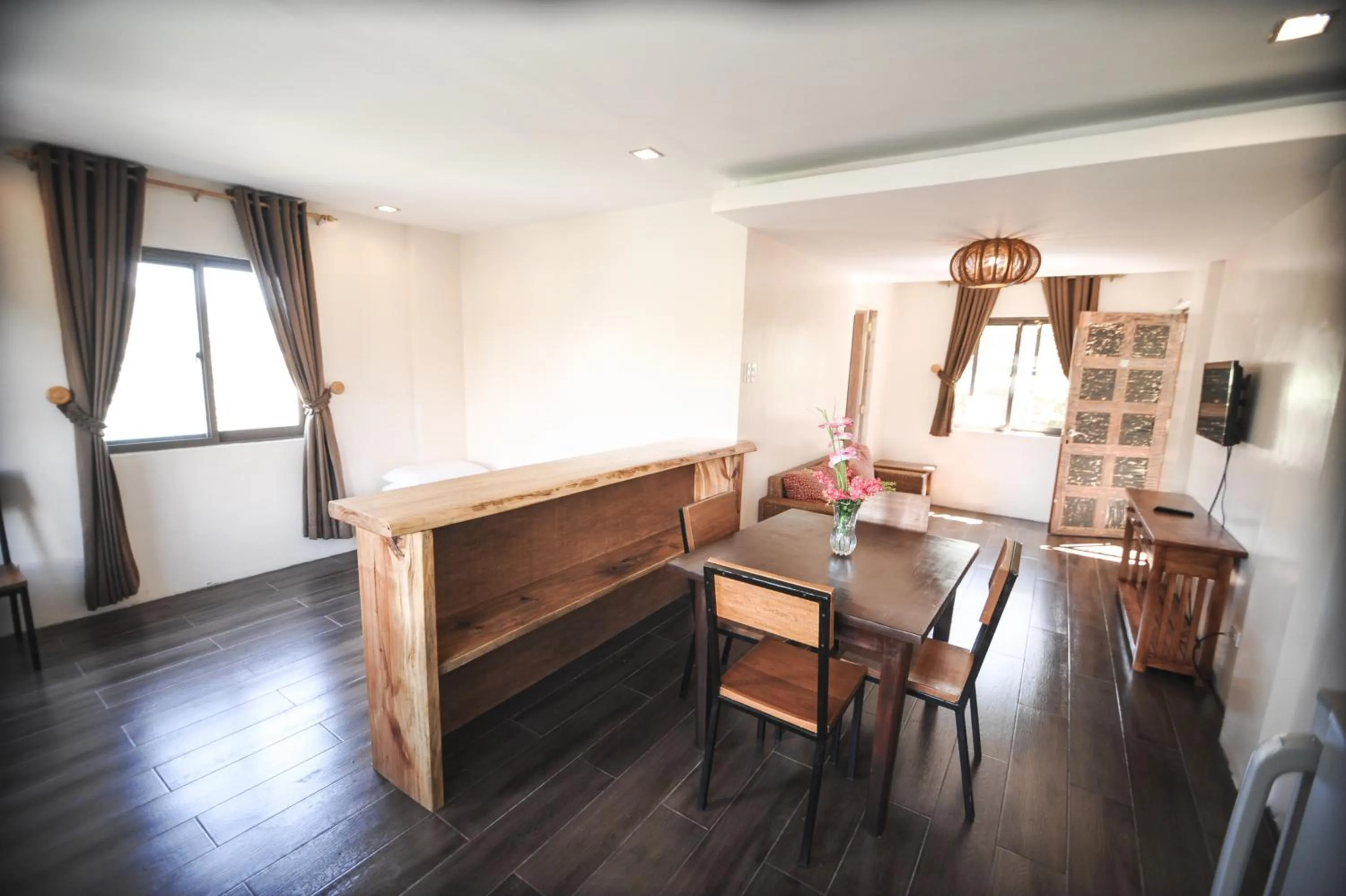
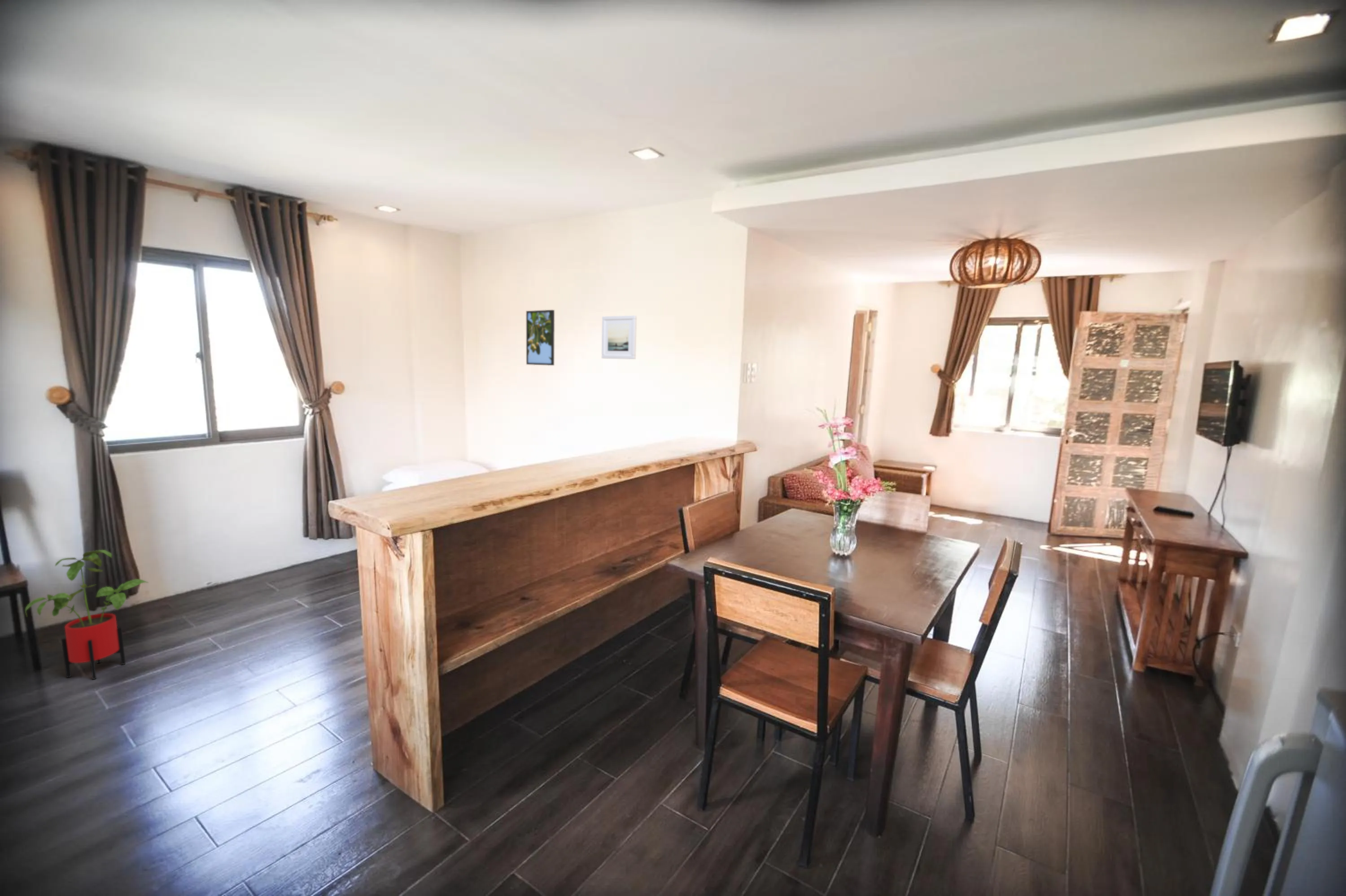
+ house plant (95, 614)
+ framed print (618, 337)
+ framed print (540, 338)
